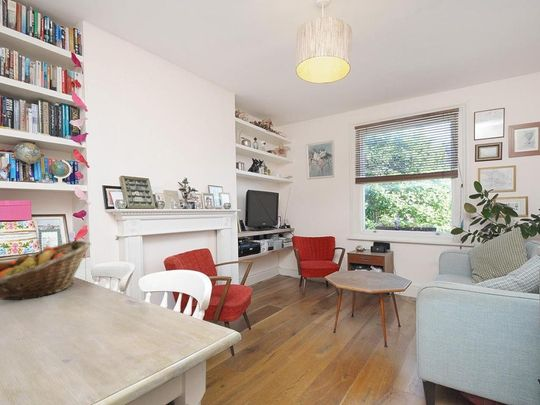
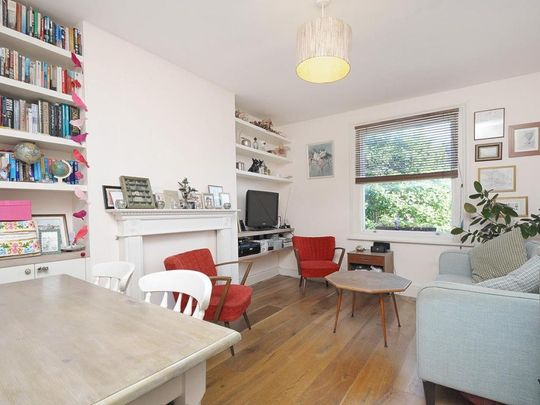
- fruit basket (42, 266)
